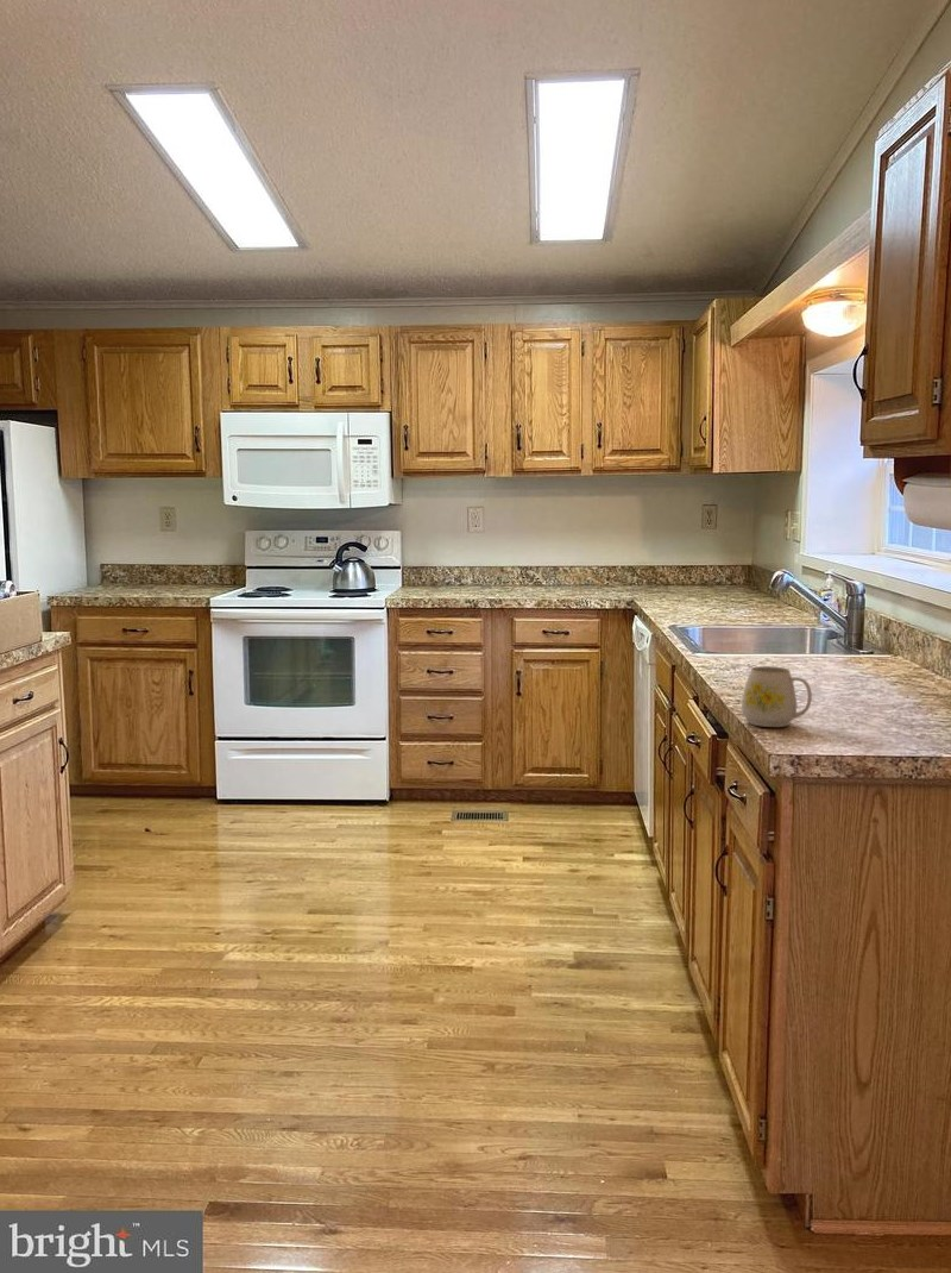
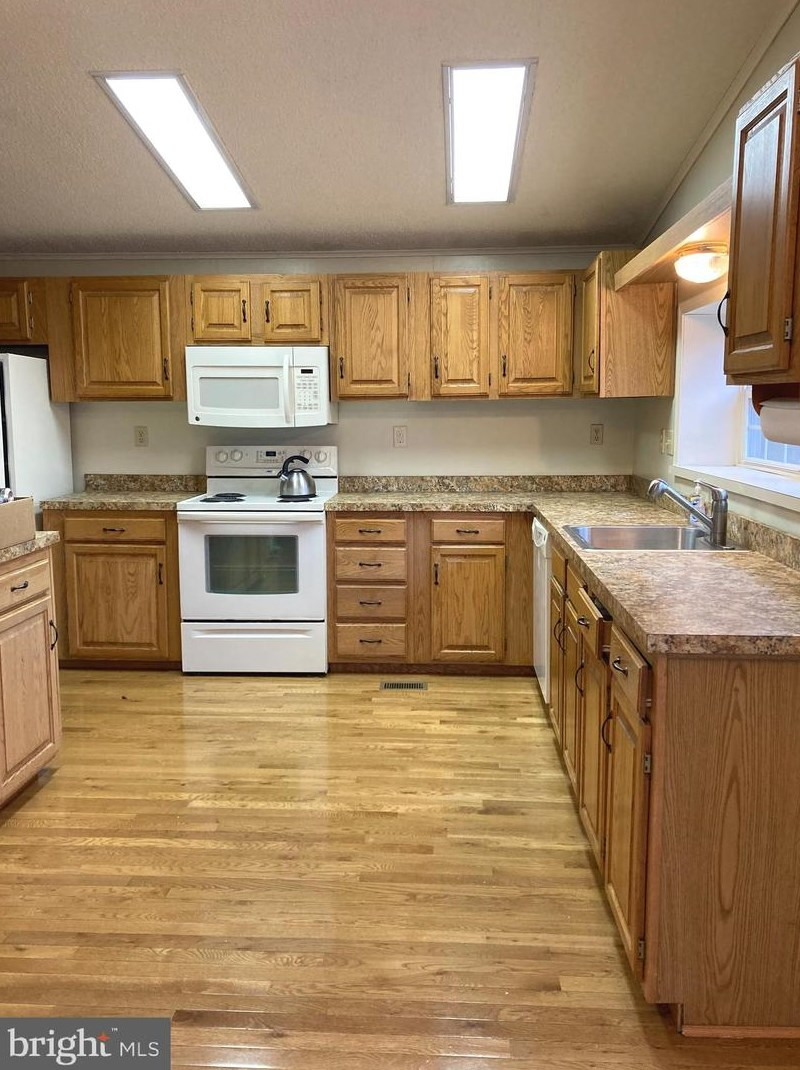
- mug (776, 696)
